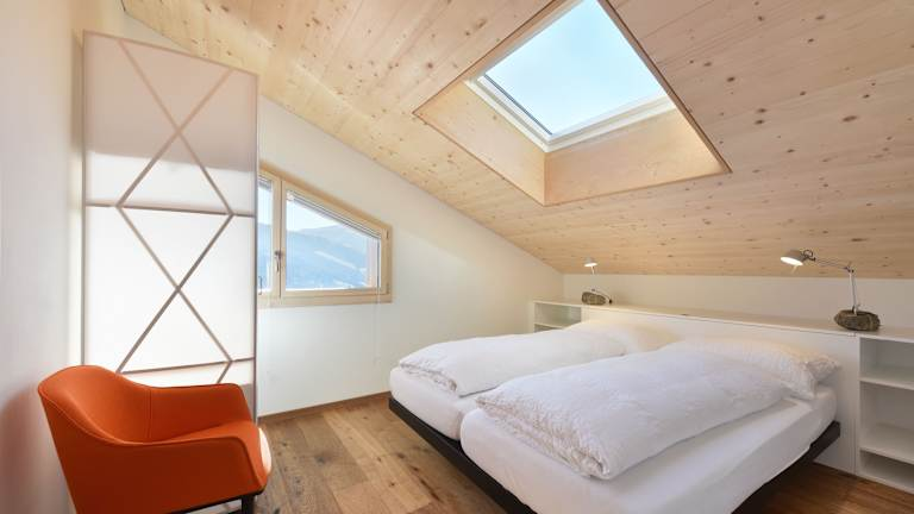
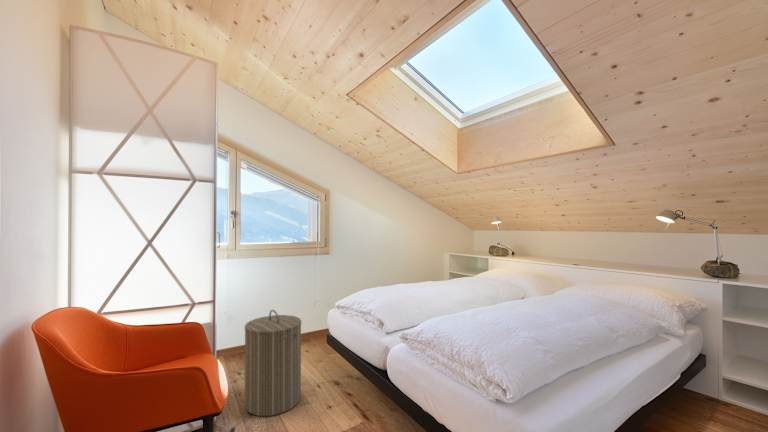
+ laundry hamper (273, 355)
